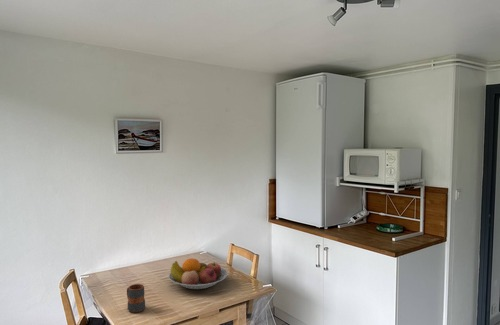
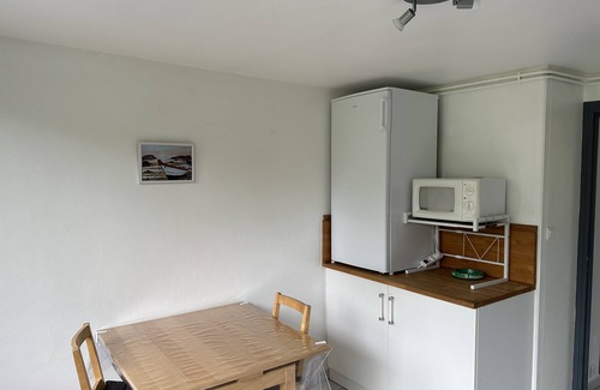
- fruit bowl (198, 271)
- mug (134, 297)
